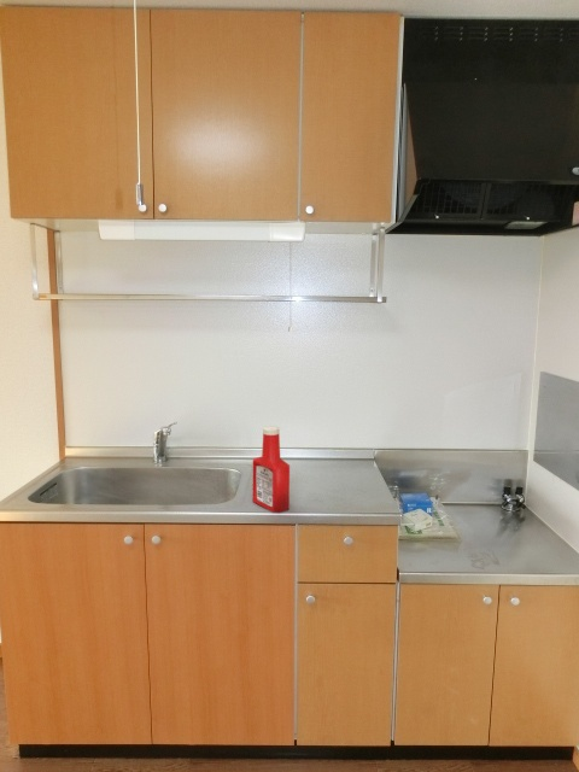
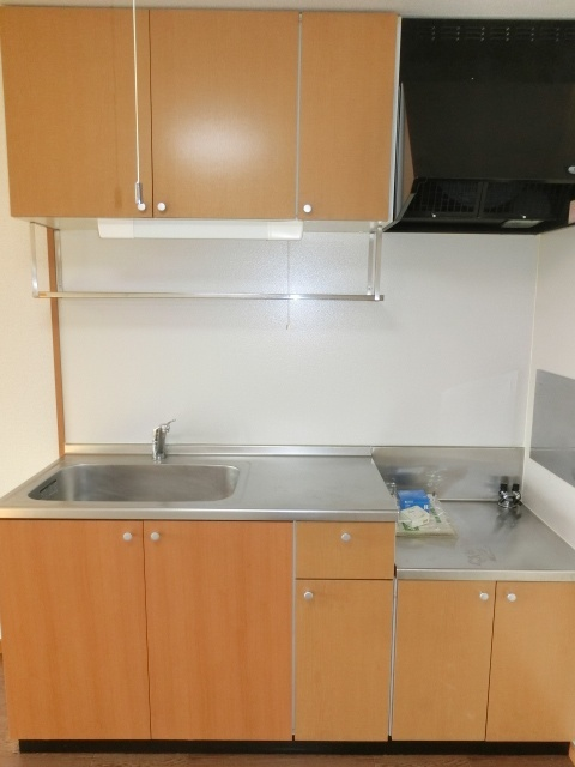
- soap bottle (270, 467)
